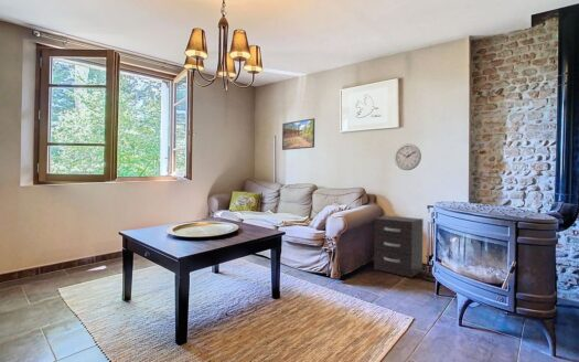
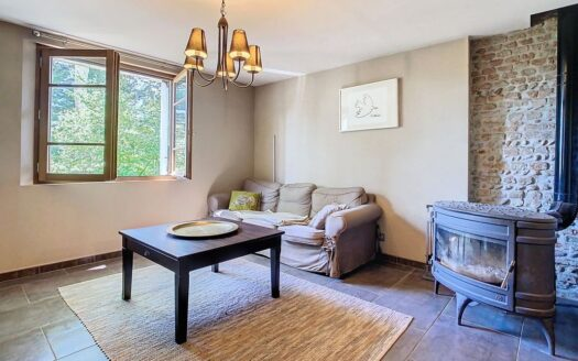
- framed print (298, 135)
- wall clock (407, 157)
- dresser (397, 244)
